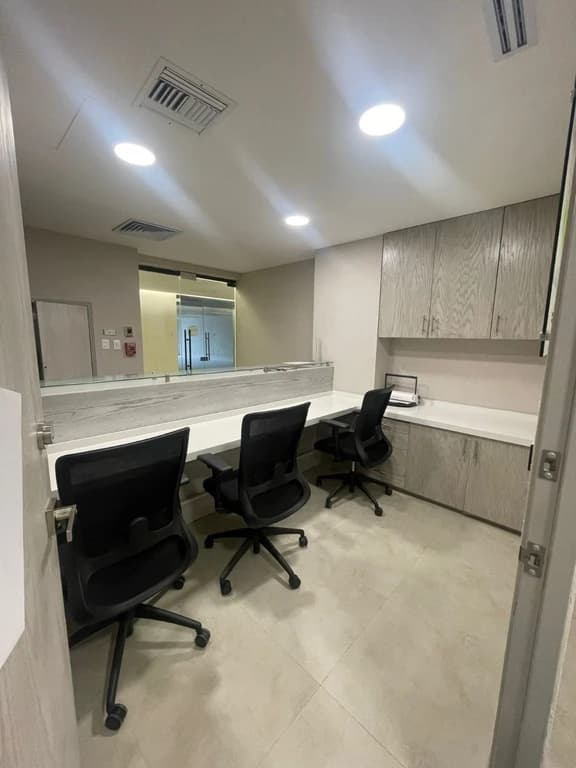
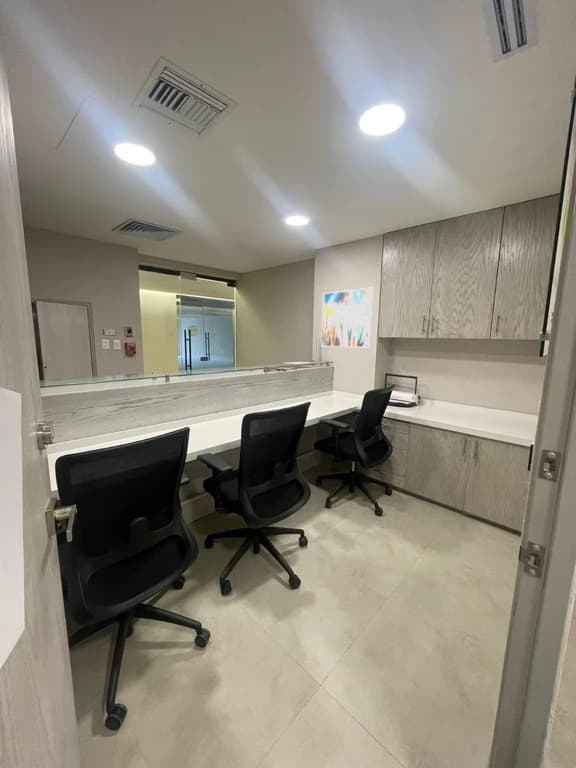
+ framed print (345, 319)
